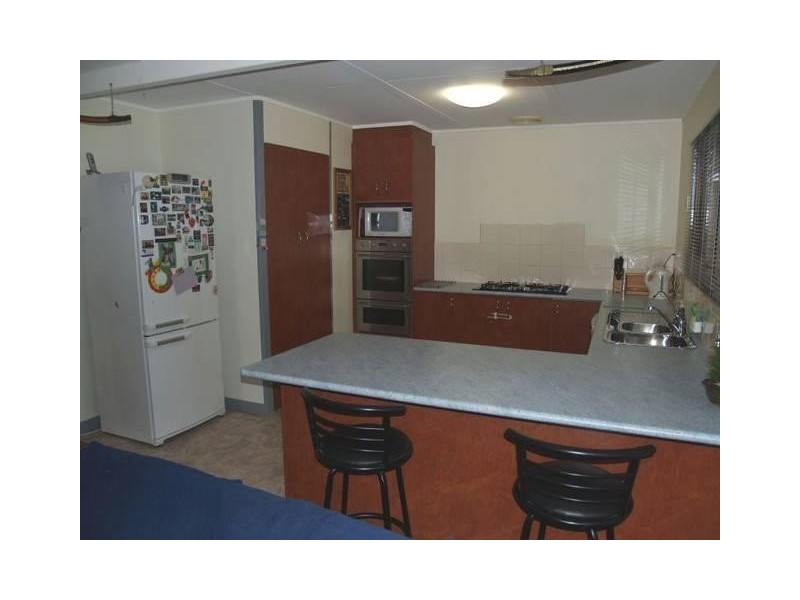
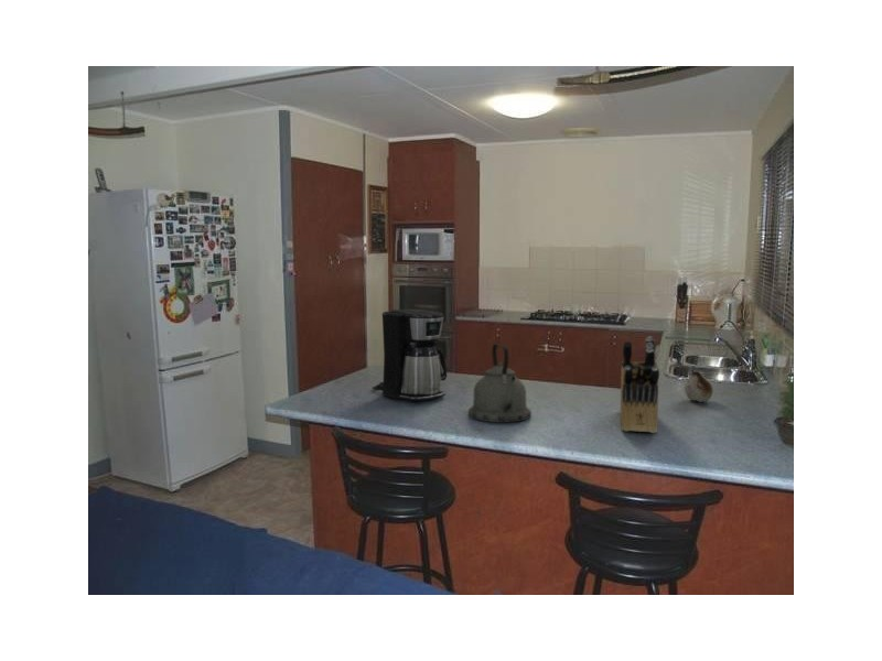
+ coffee maker (412, 351)
+ knife block (638, 380)
+ kettle (502, 380)
+ fruit (699, 384)
